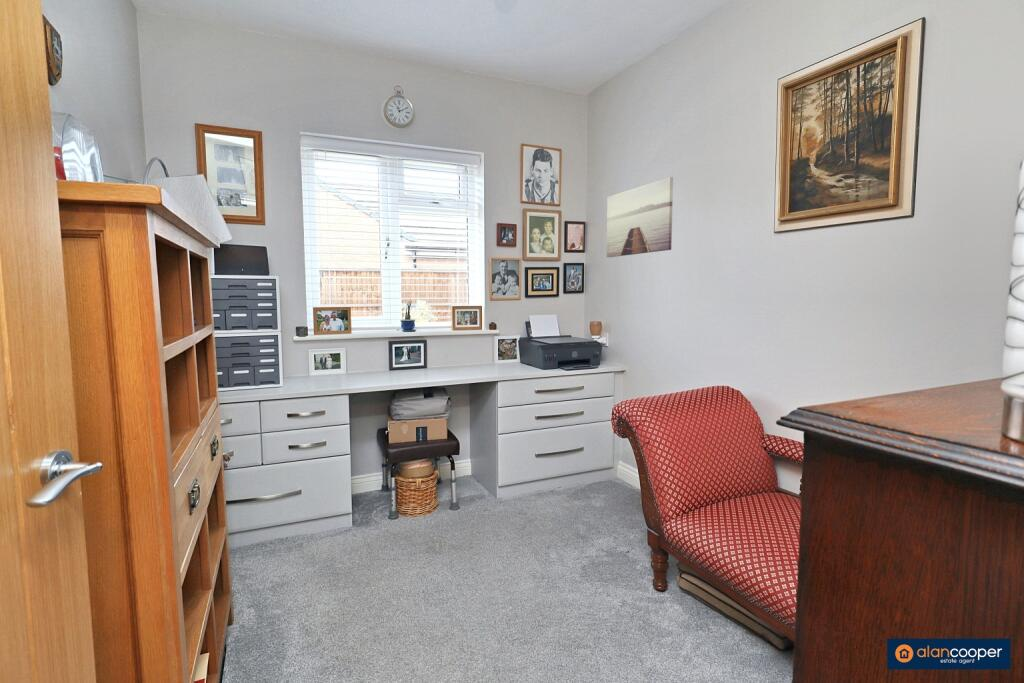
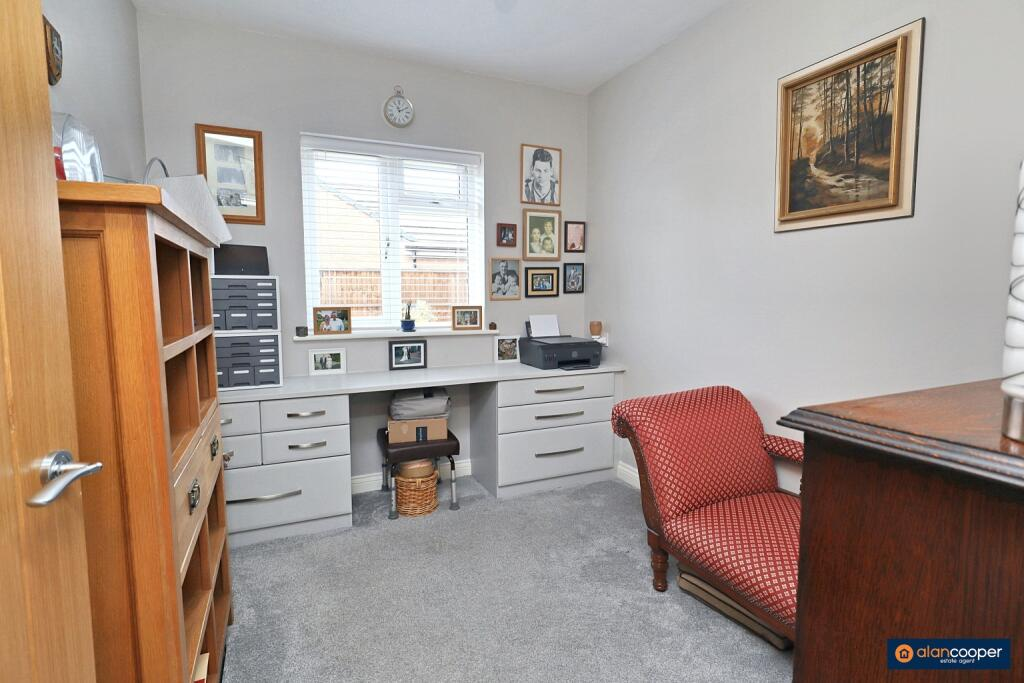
- wall art (636, 221)
